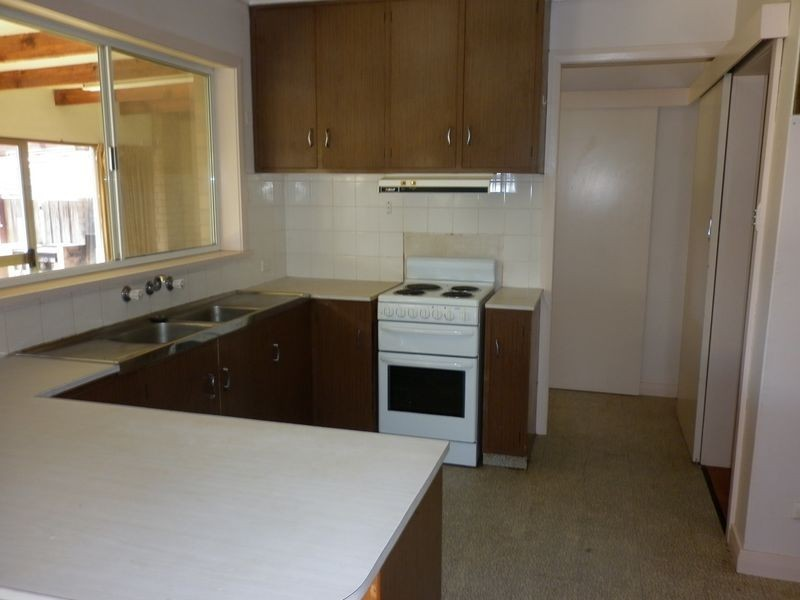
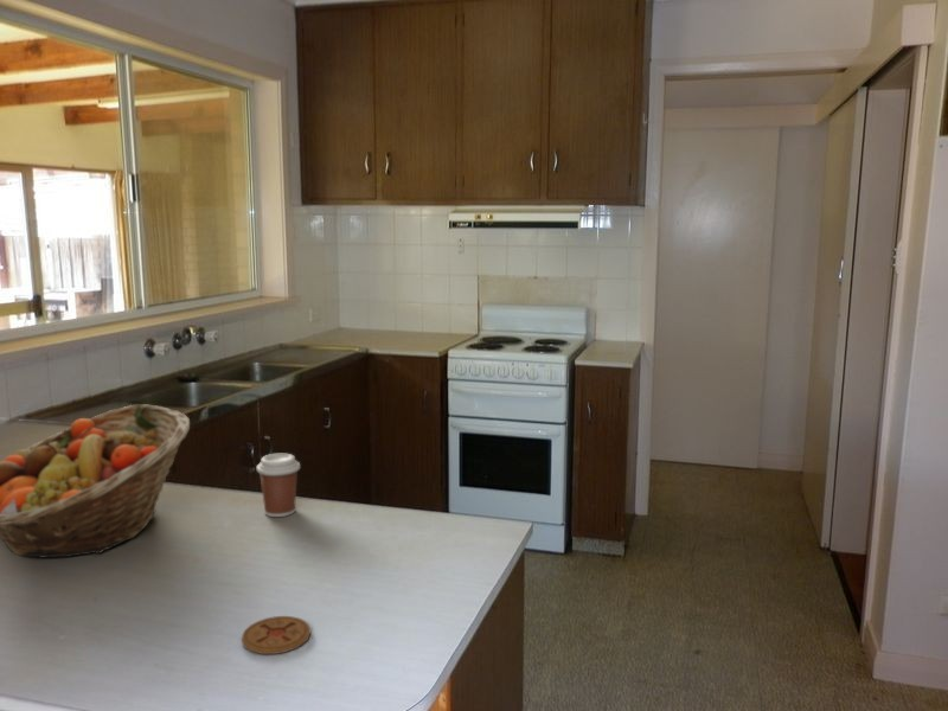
+ coffee cup (278, 485)
+ coaster (276, 634)
+ fruit basket (87, 474)
